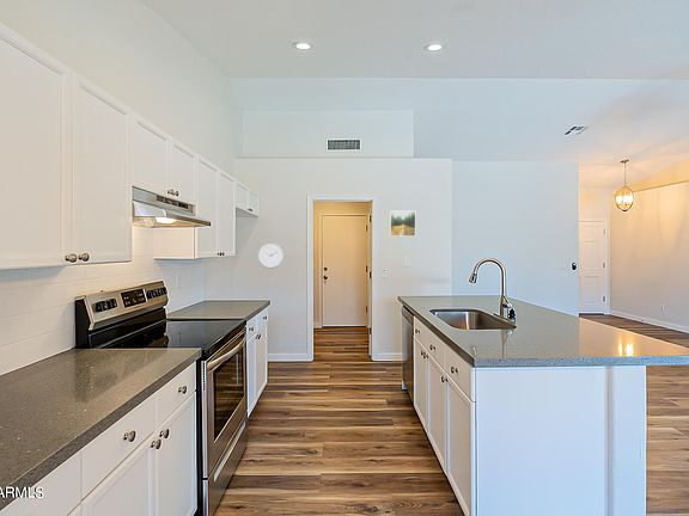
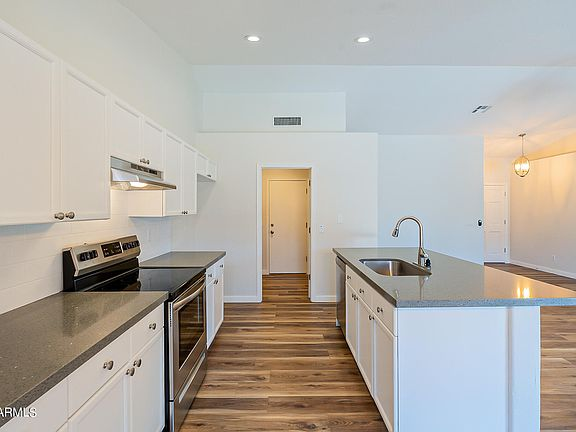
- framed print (402, 223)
- wall clock (270, 256)
